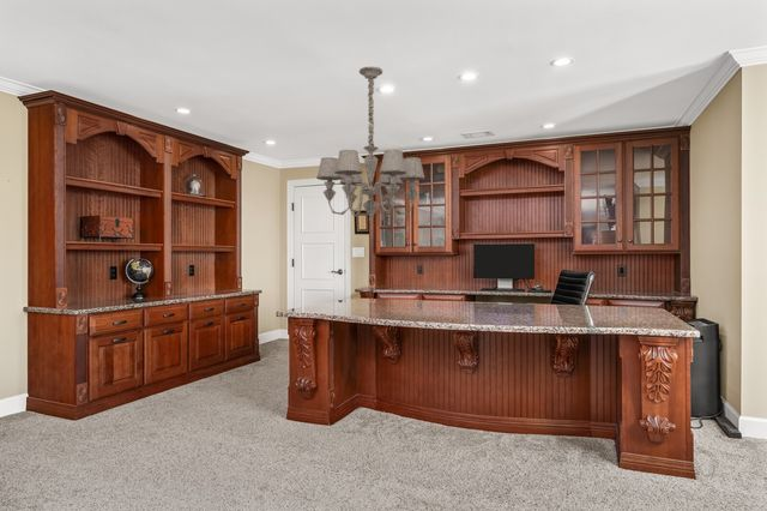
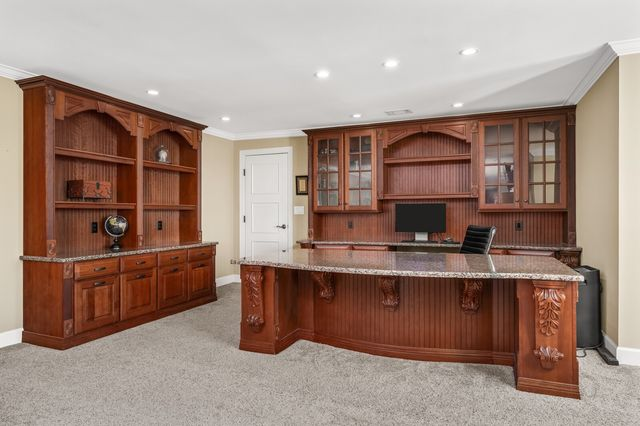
- chandelier (370, 145)
